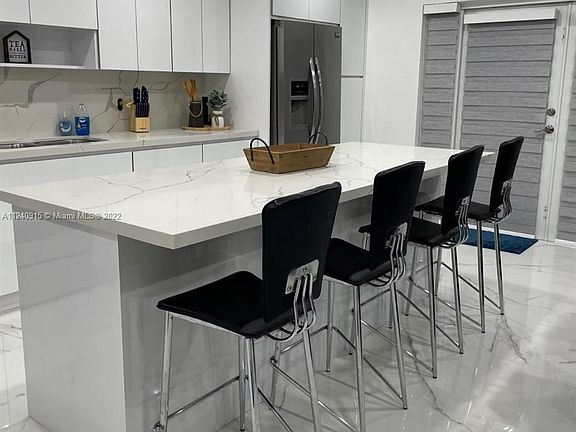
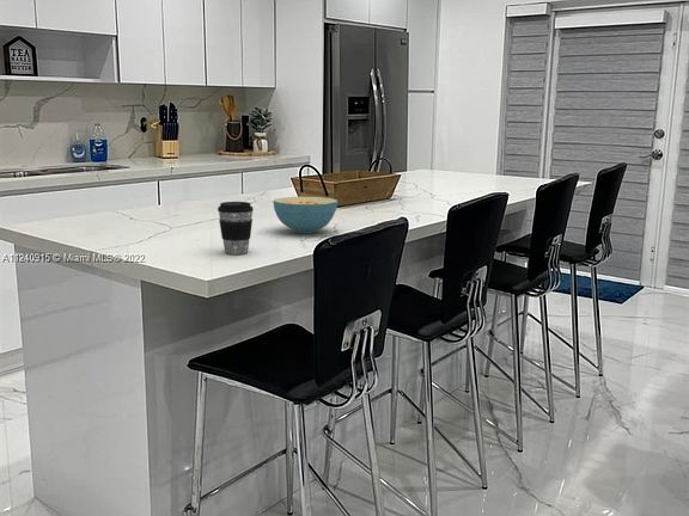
+ cereal bowl (305, 215)
+ coffee cup (236, 227)
